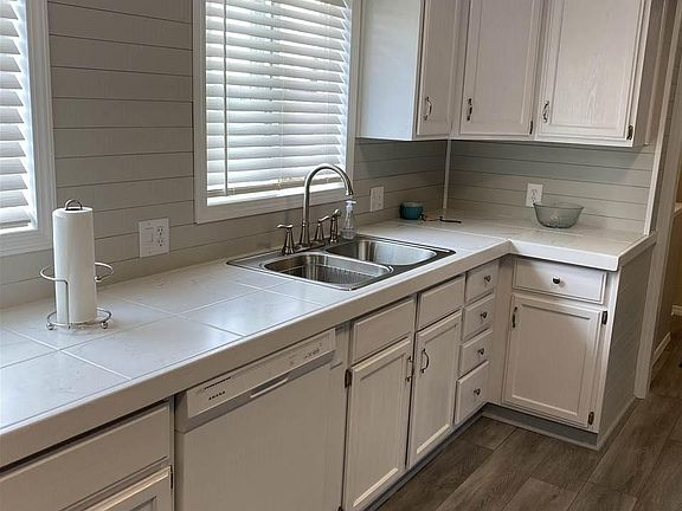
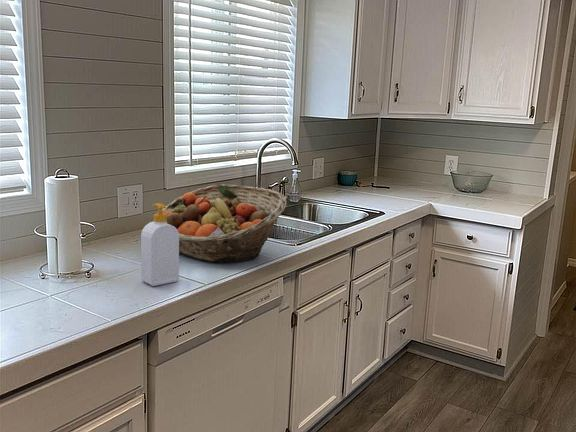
+ fruit basket (220, 220)
+ soap bottle (159, 243)
